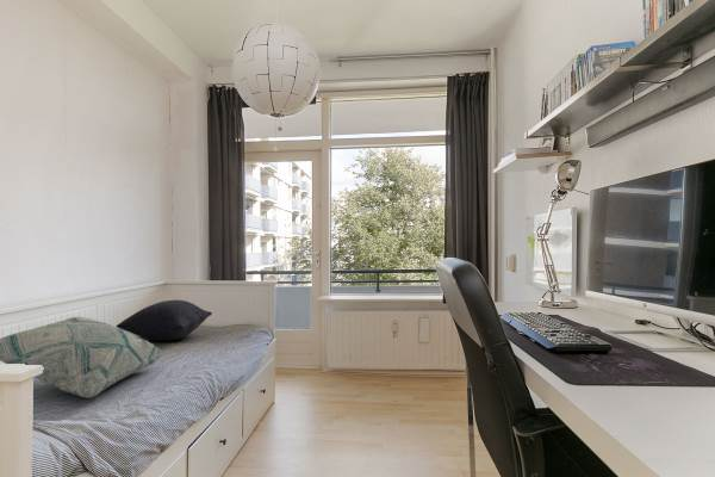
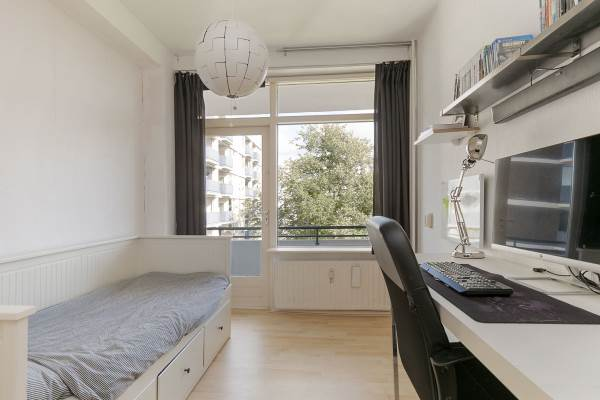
- decorative pillow (80, 353)
- pillow (167, 320)
